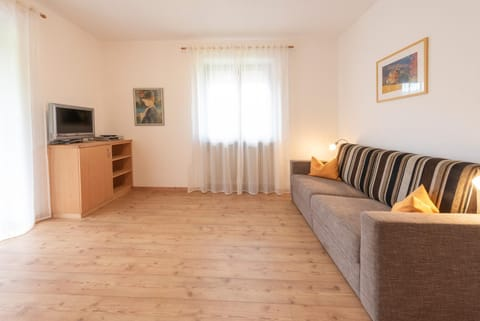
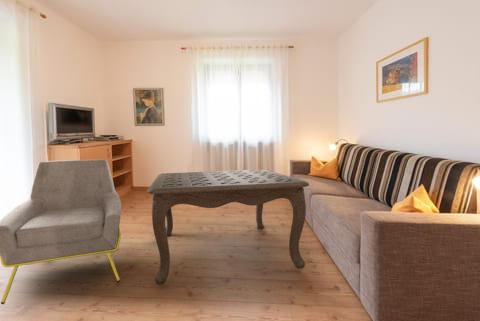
+ armchair (70, 216)
+ coffee table (219, 206)
